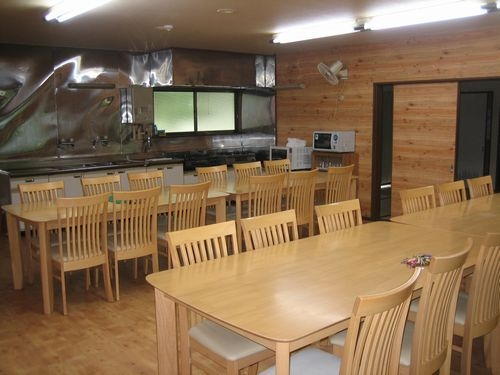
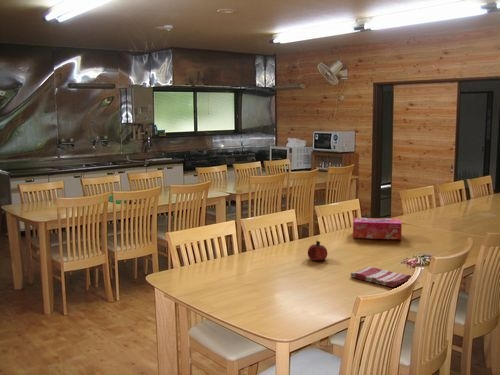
+ tissue box (376, 228)
+ dish towel (380, 275)
+ fruit (317, 249)
